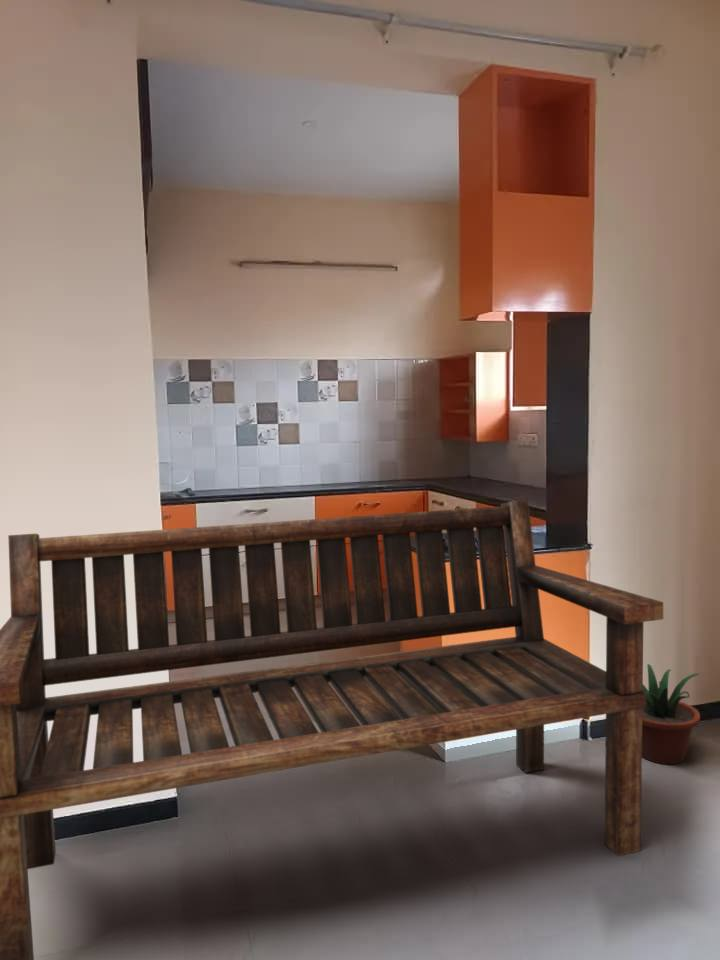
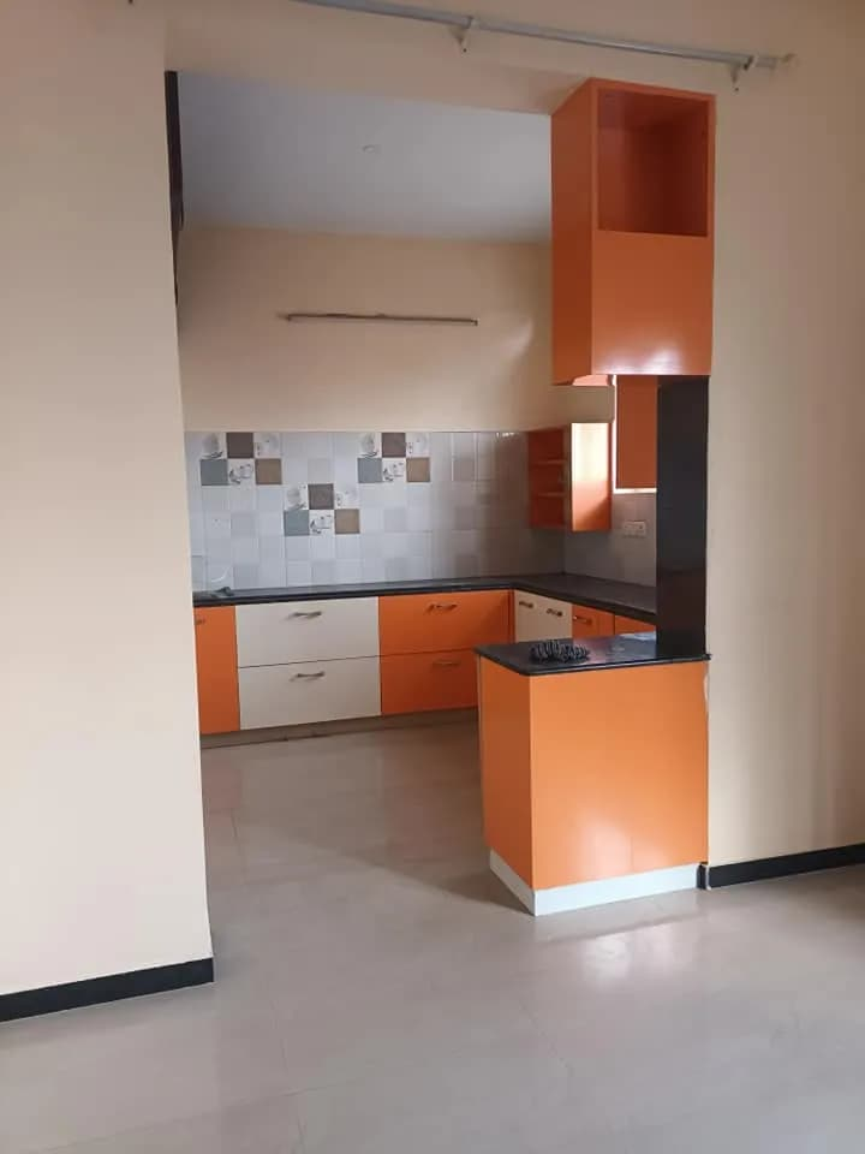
- potted plant (654, 713)
- bench (324, 692)
